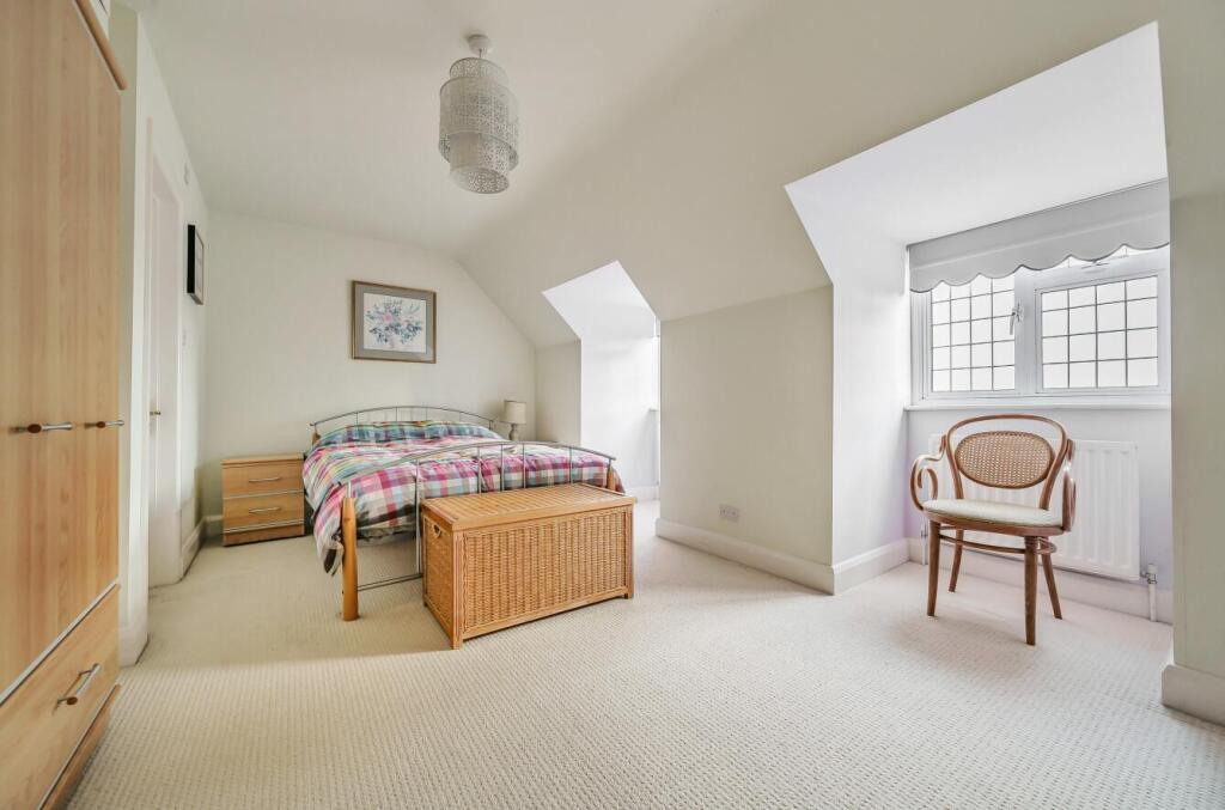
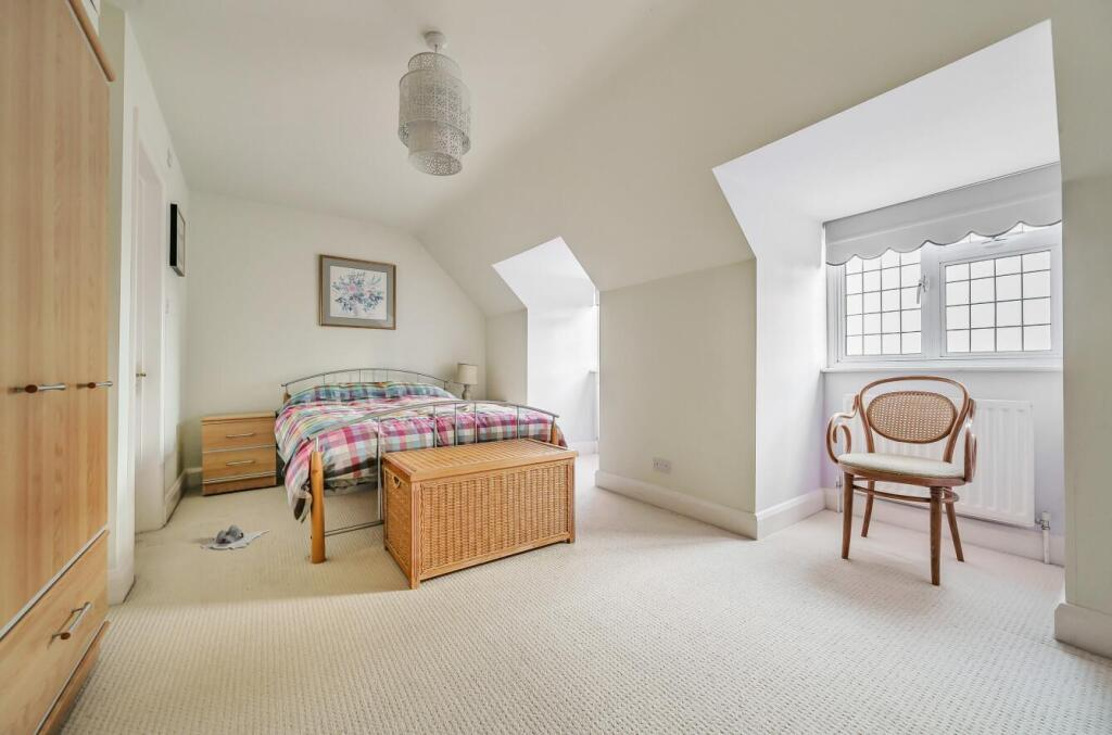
+ slippers (233, 532)
